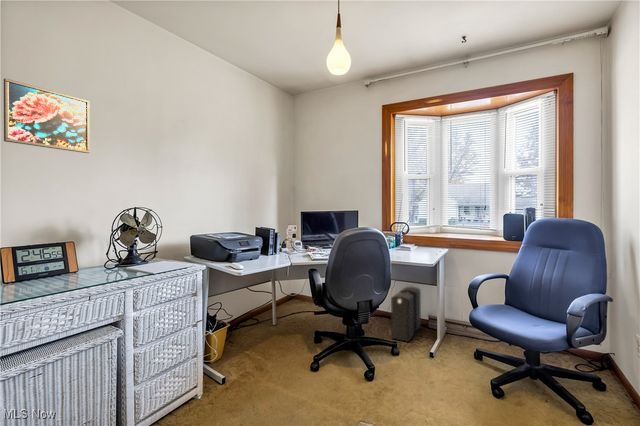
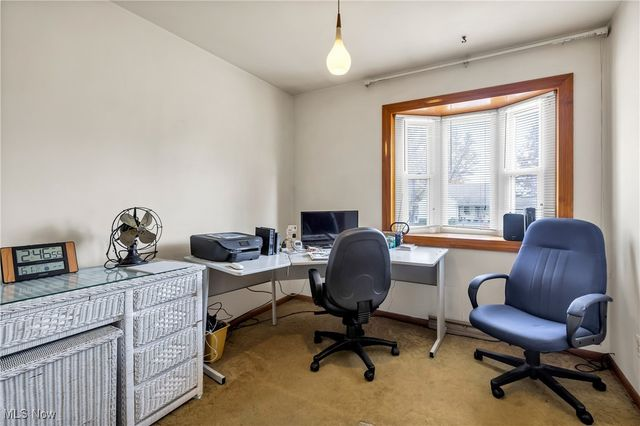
- speaker (405, 311)
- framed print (50, 119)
